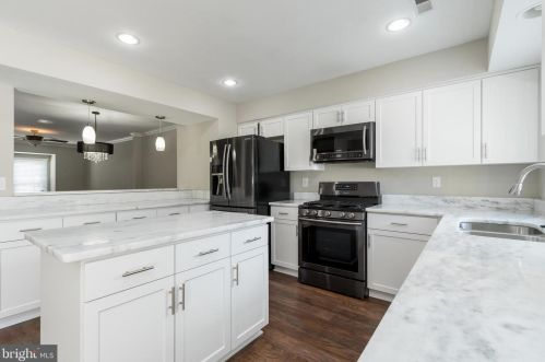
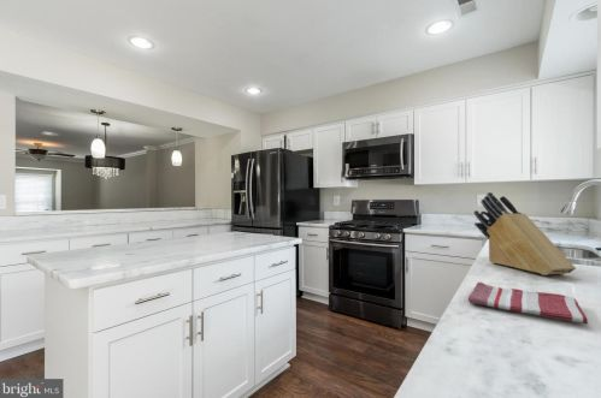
+ knife block (517, 228)
+ dish towel (522, 299)
